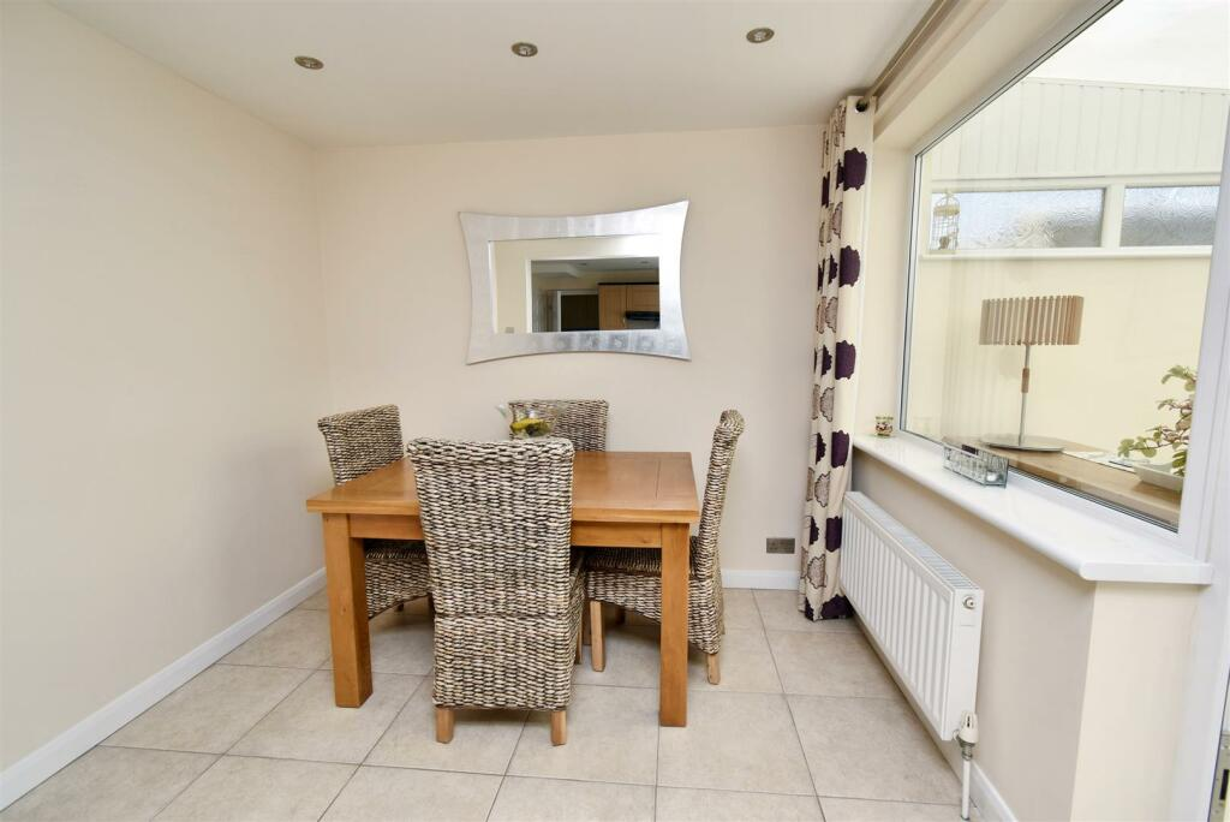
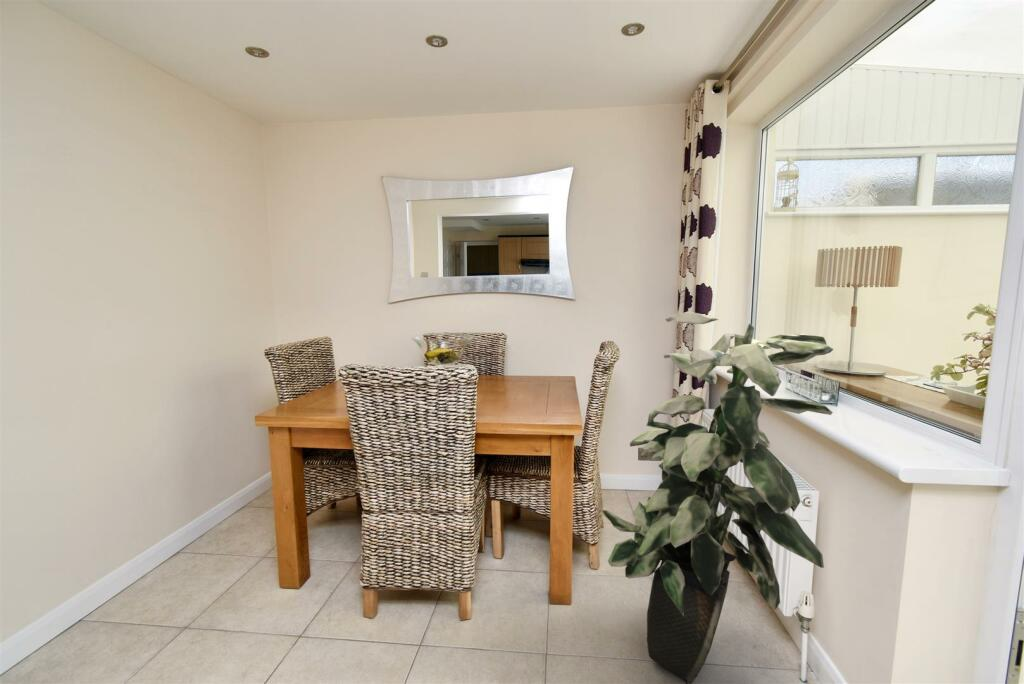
+ indoor plant (705, 494)
